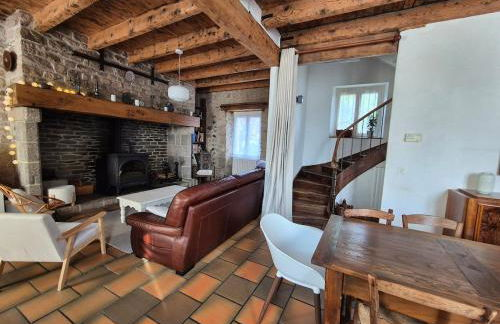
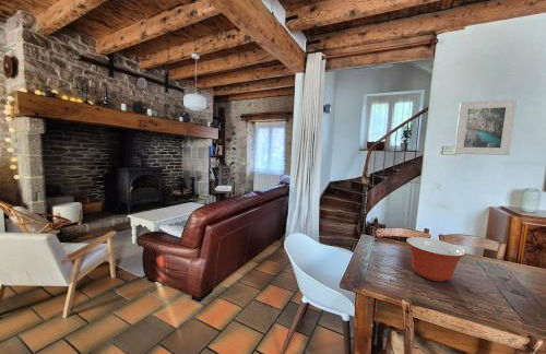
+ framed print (484, 128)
+ mixing bowl (432, 260)
